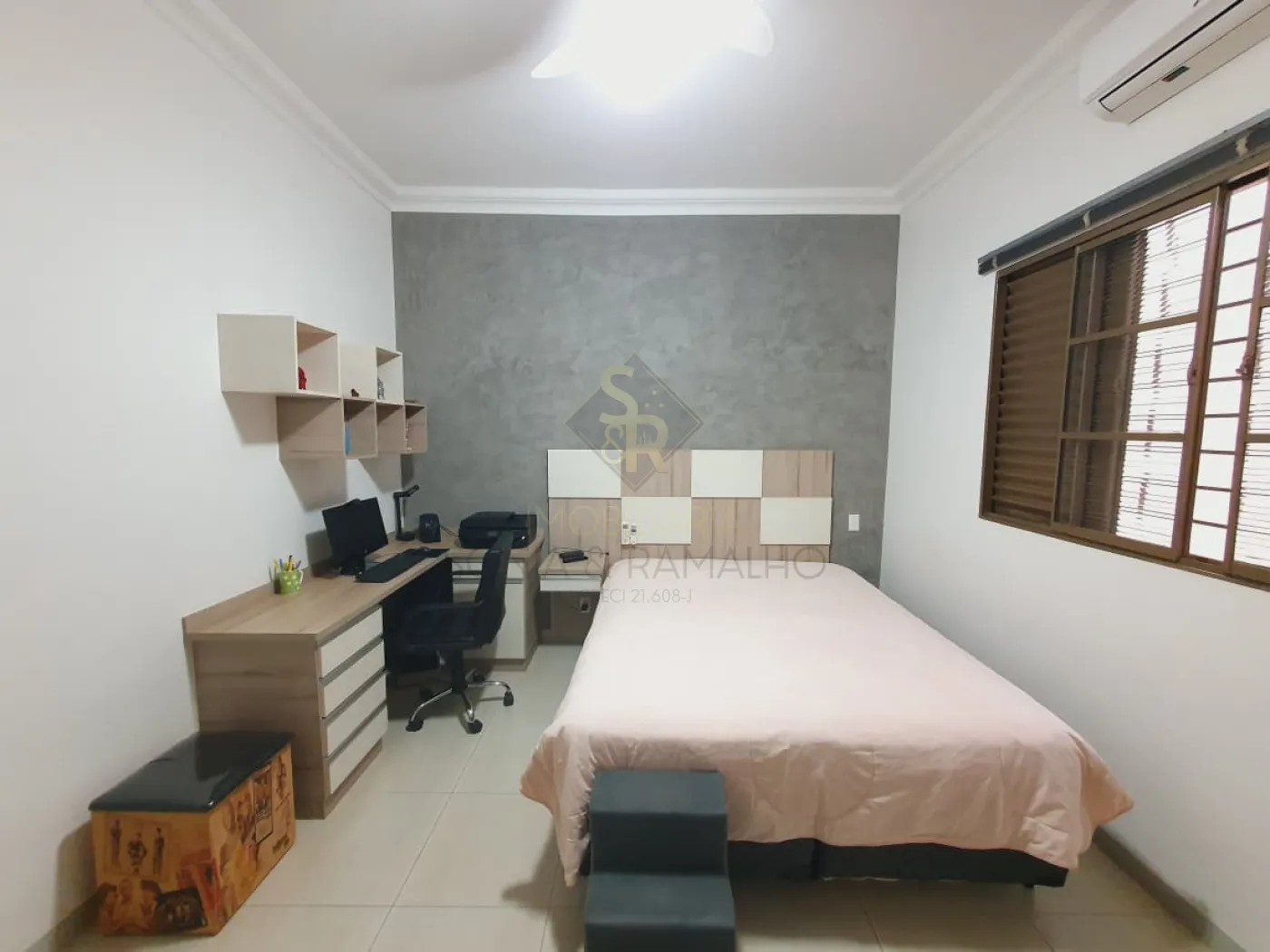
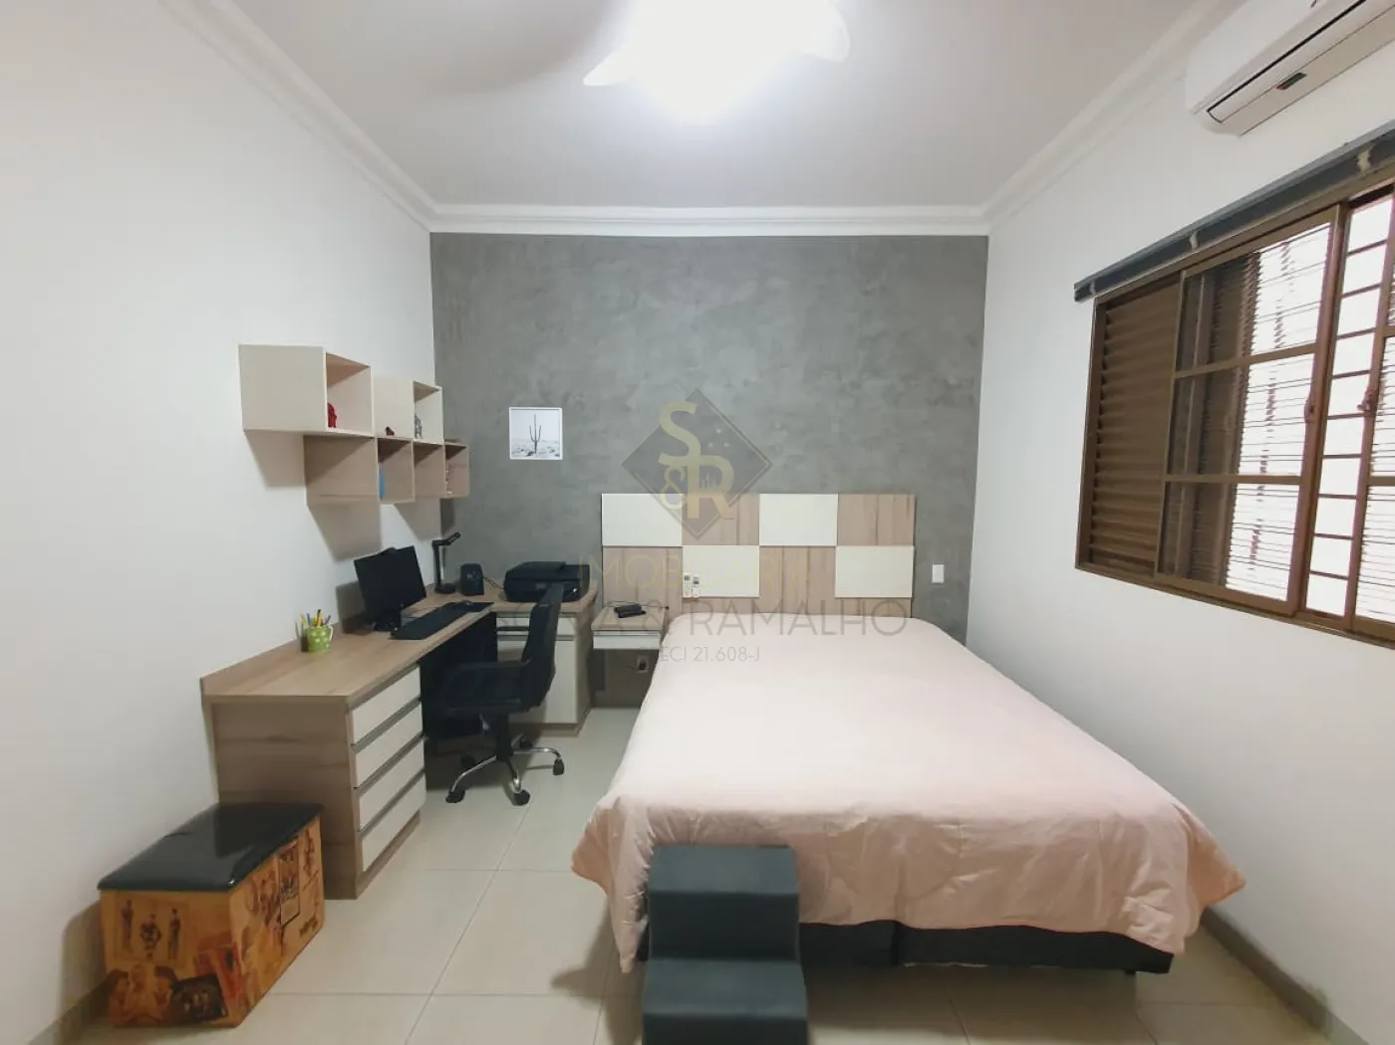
+ wall art (536, 432)
